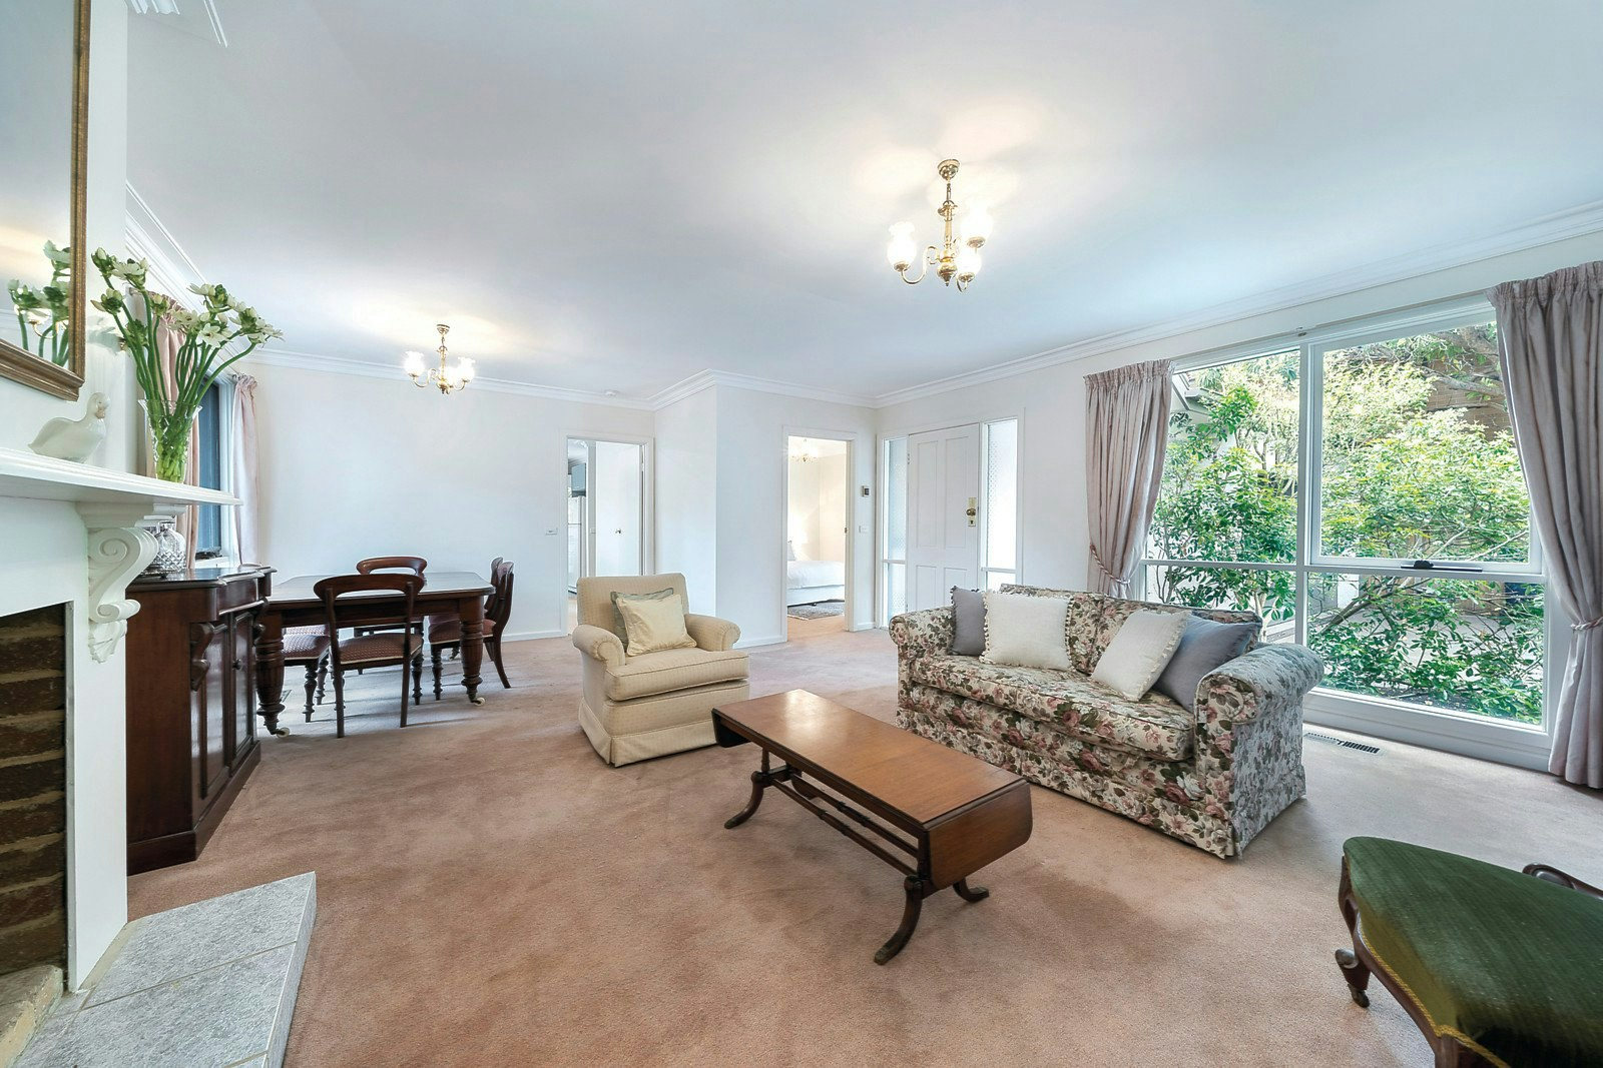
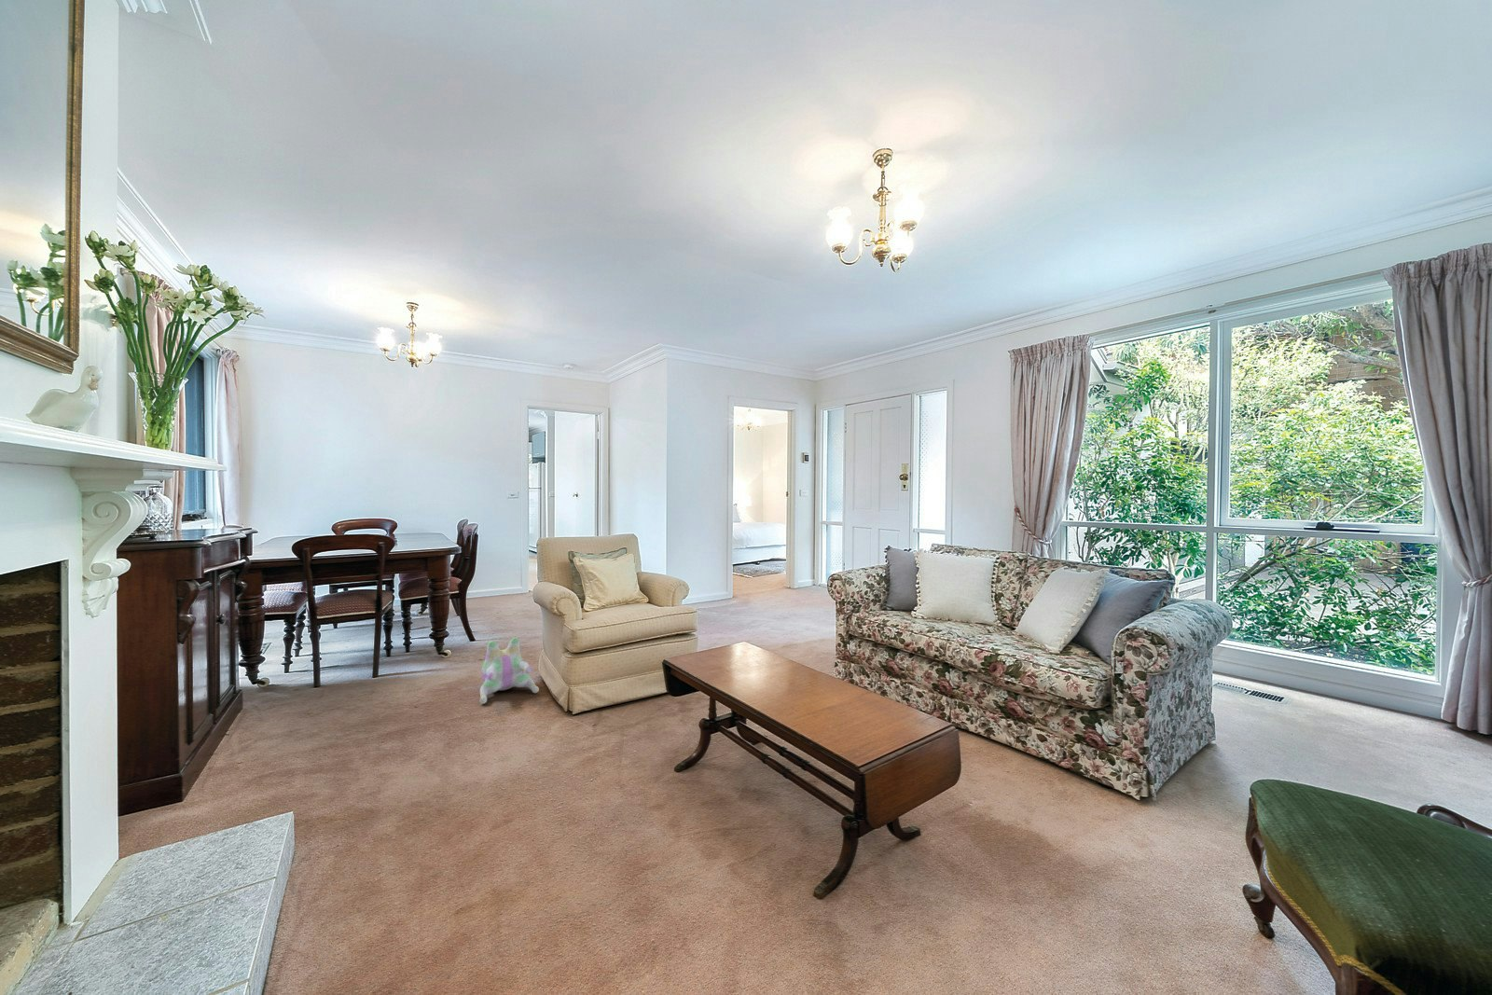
+ plush toy (504, 666)
